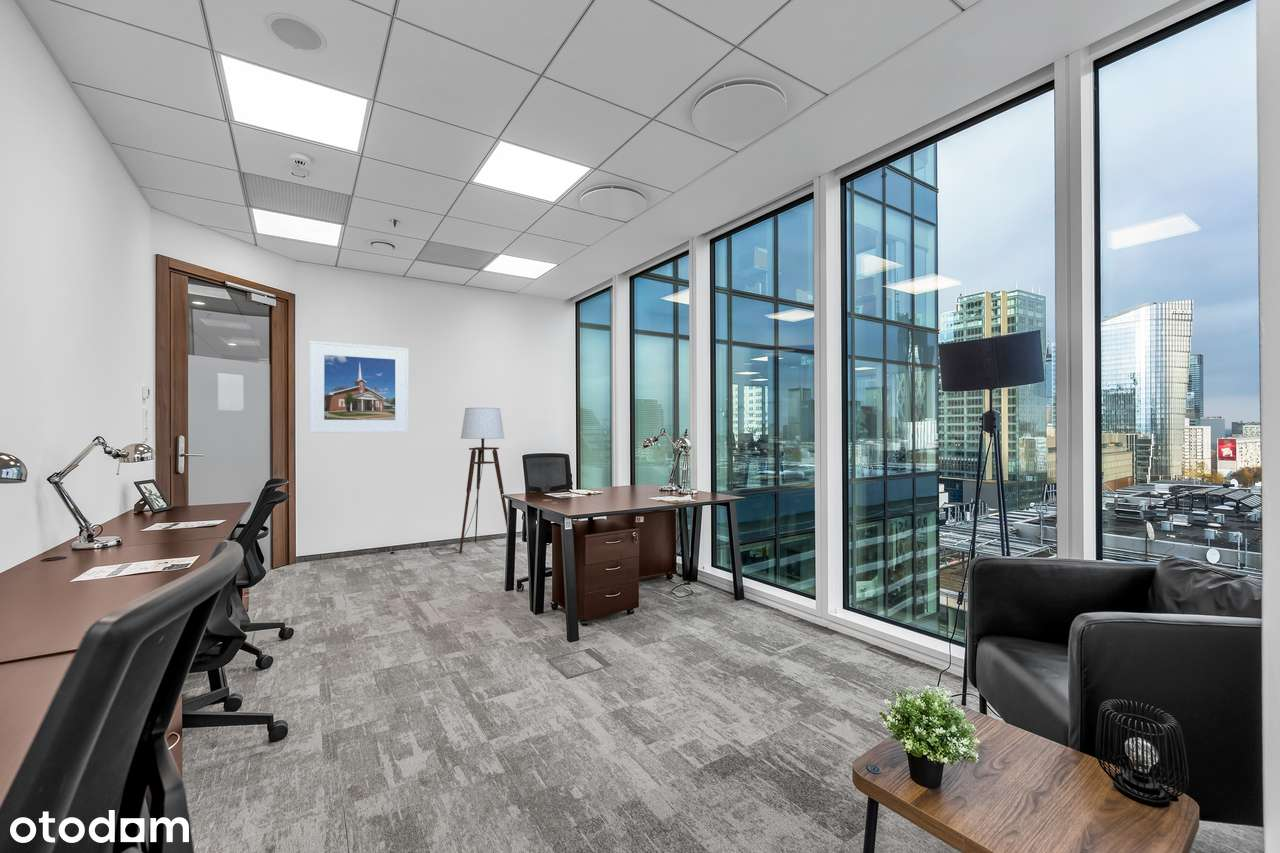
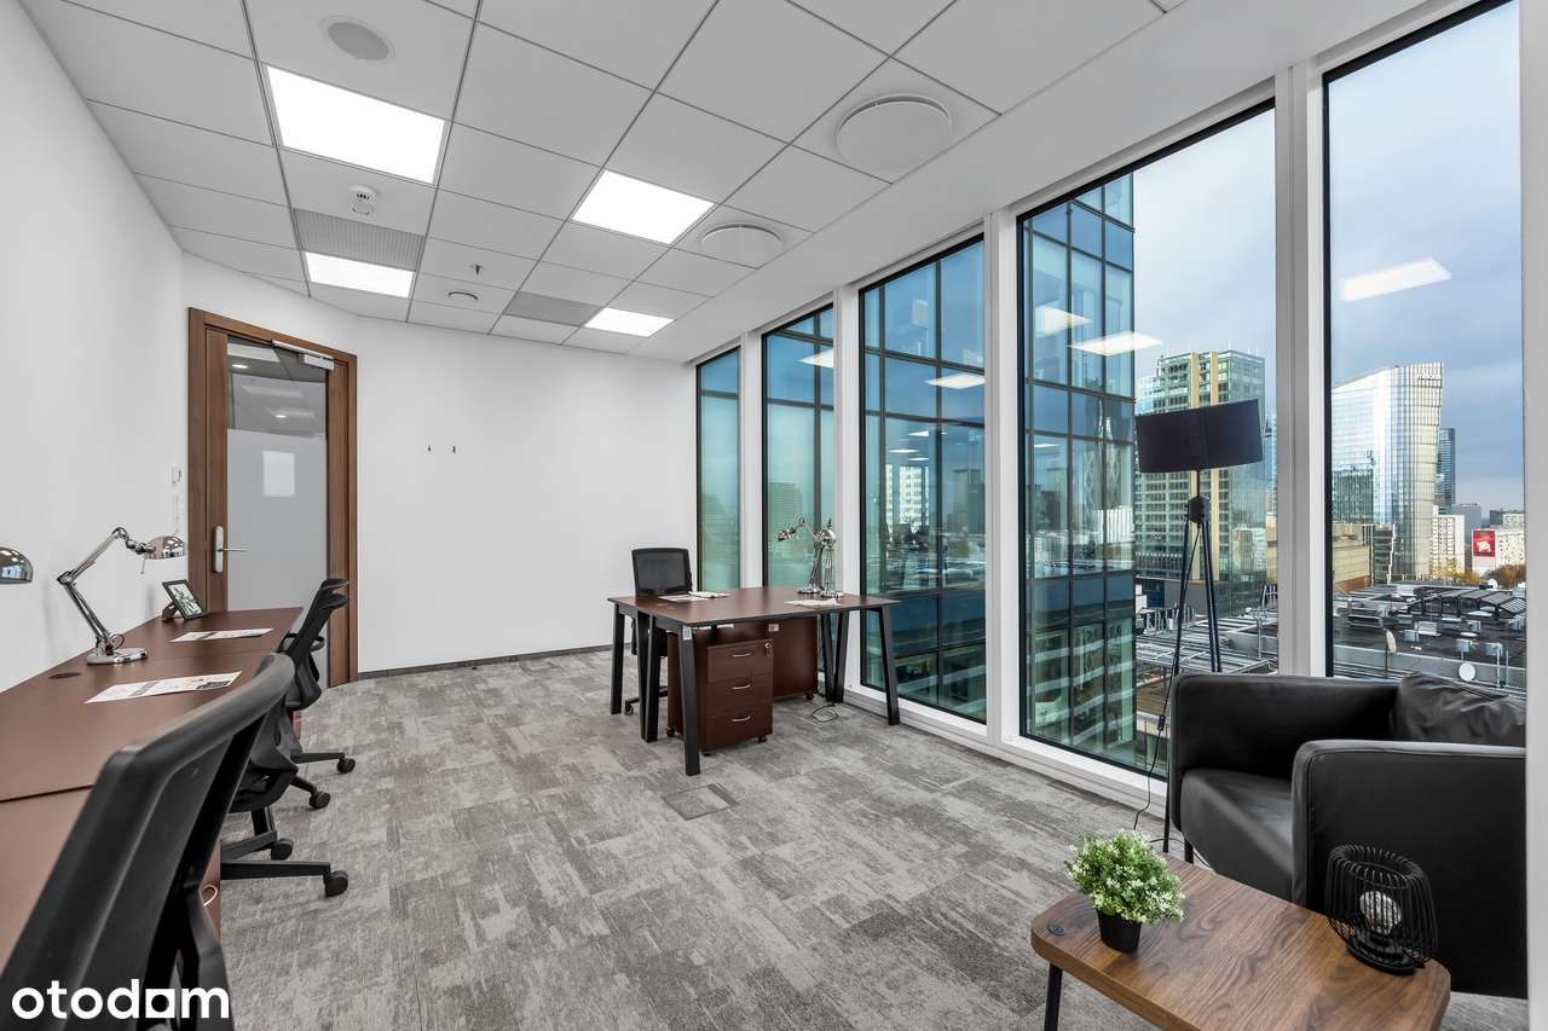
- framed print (360, 388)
- floor lamp (472, 478)
